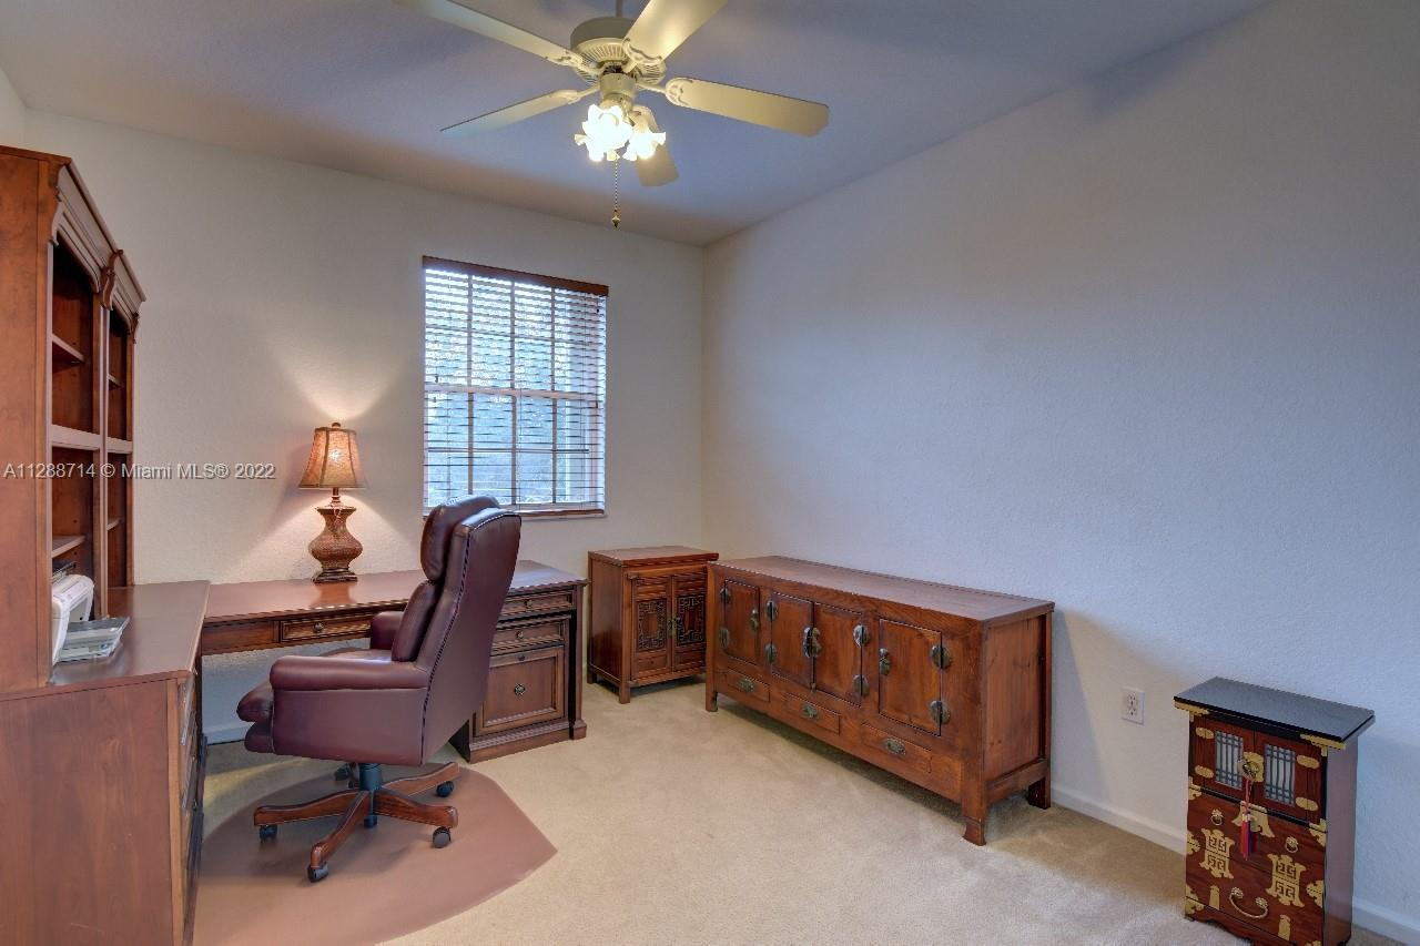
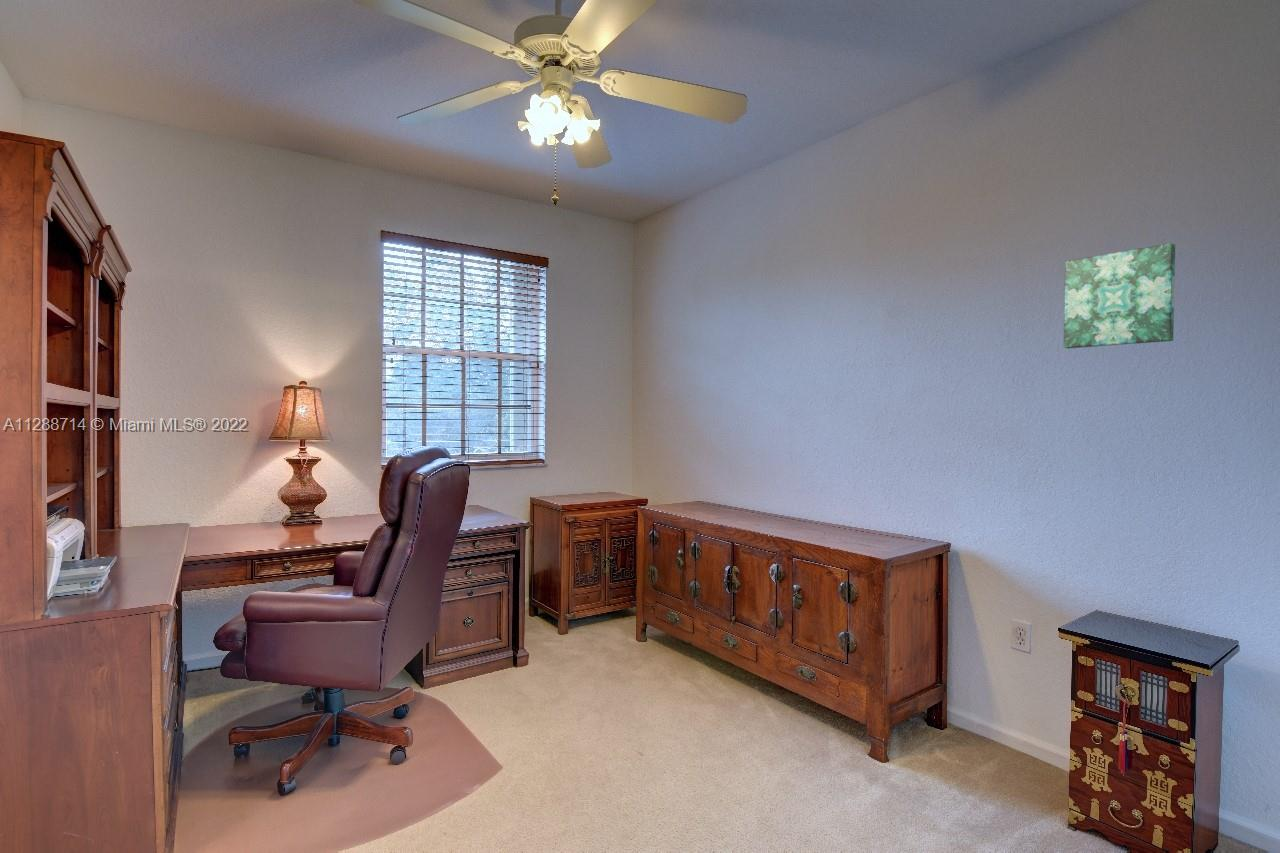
+ wall art (1116, 299)
